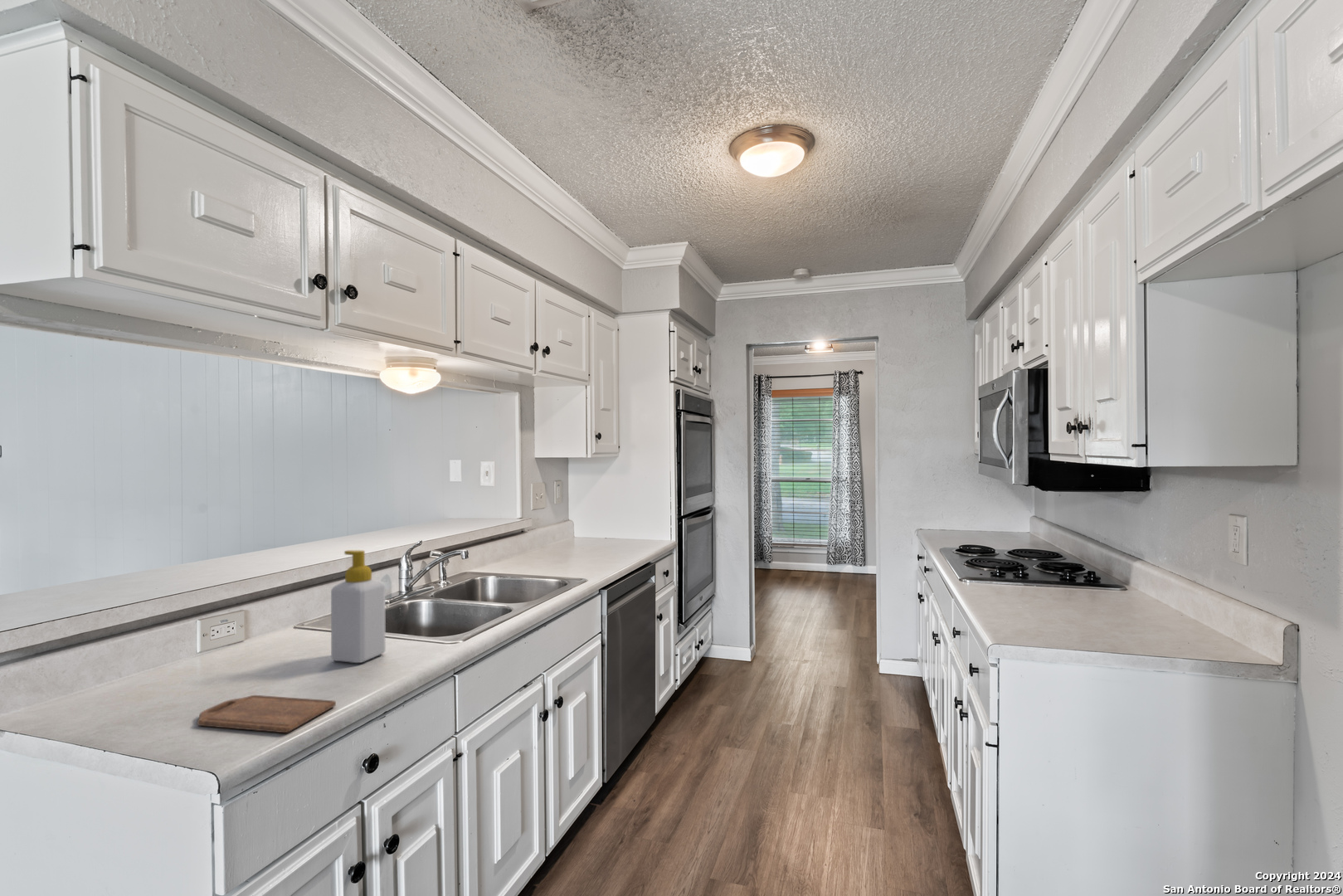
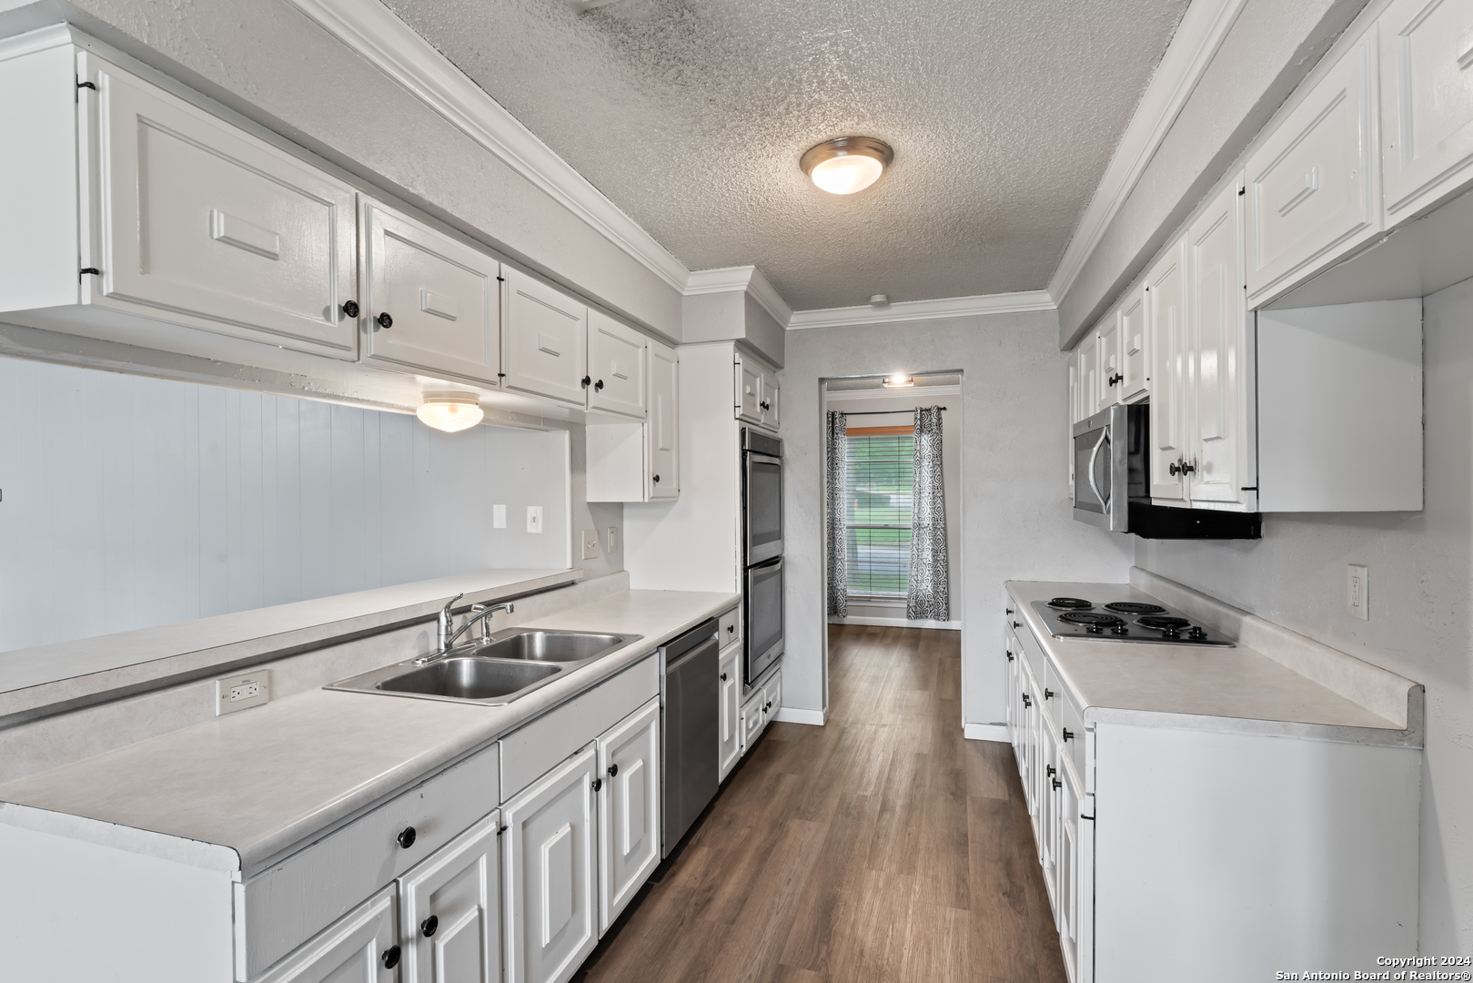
- cutting board (262, 712)
- soap bottle (358, 604)
